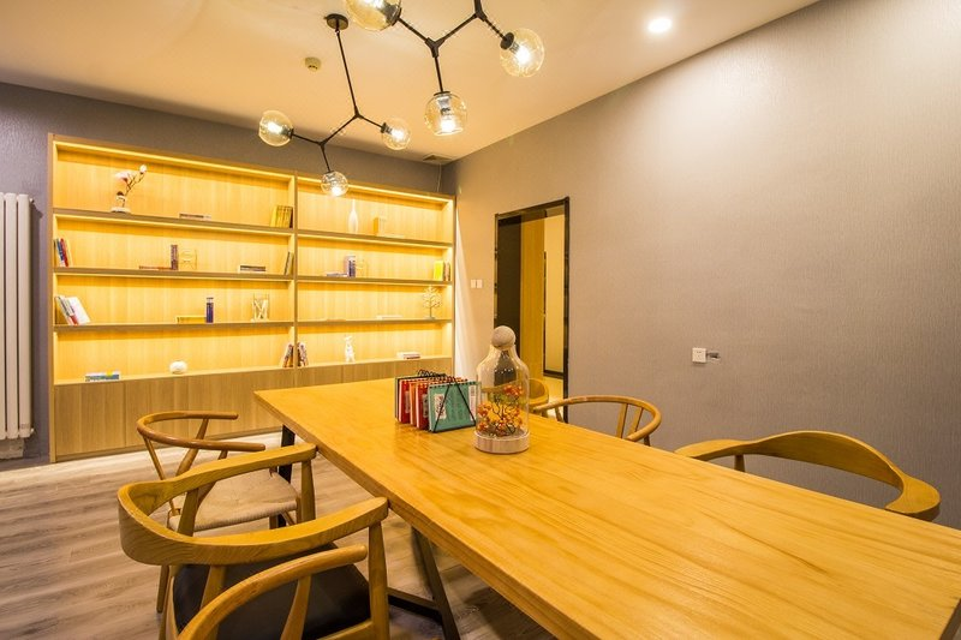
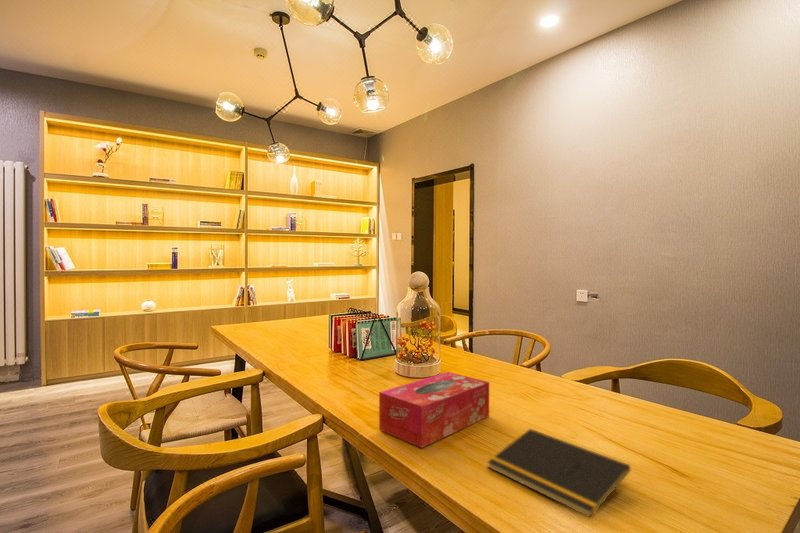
+ tissue box (436, 404)
+ notepad (555, 466)
